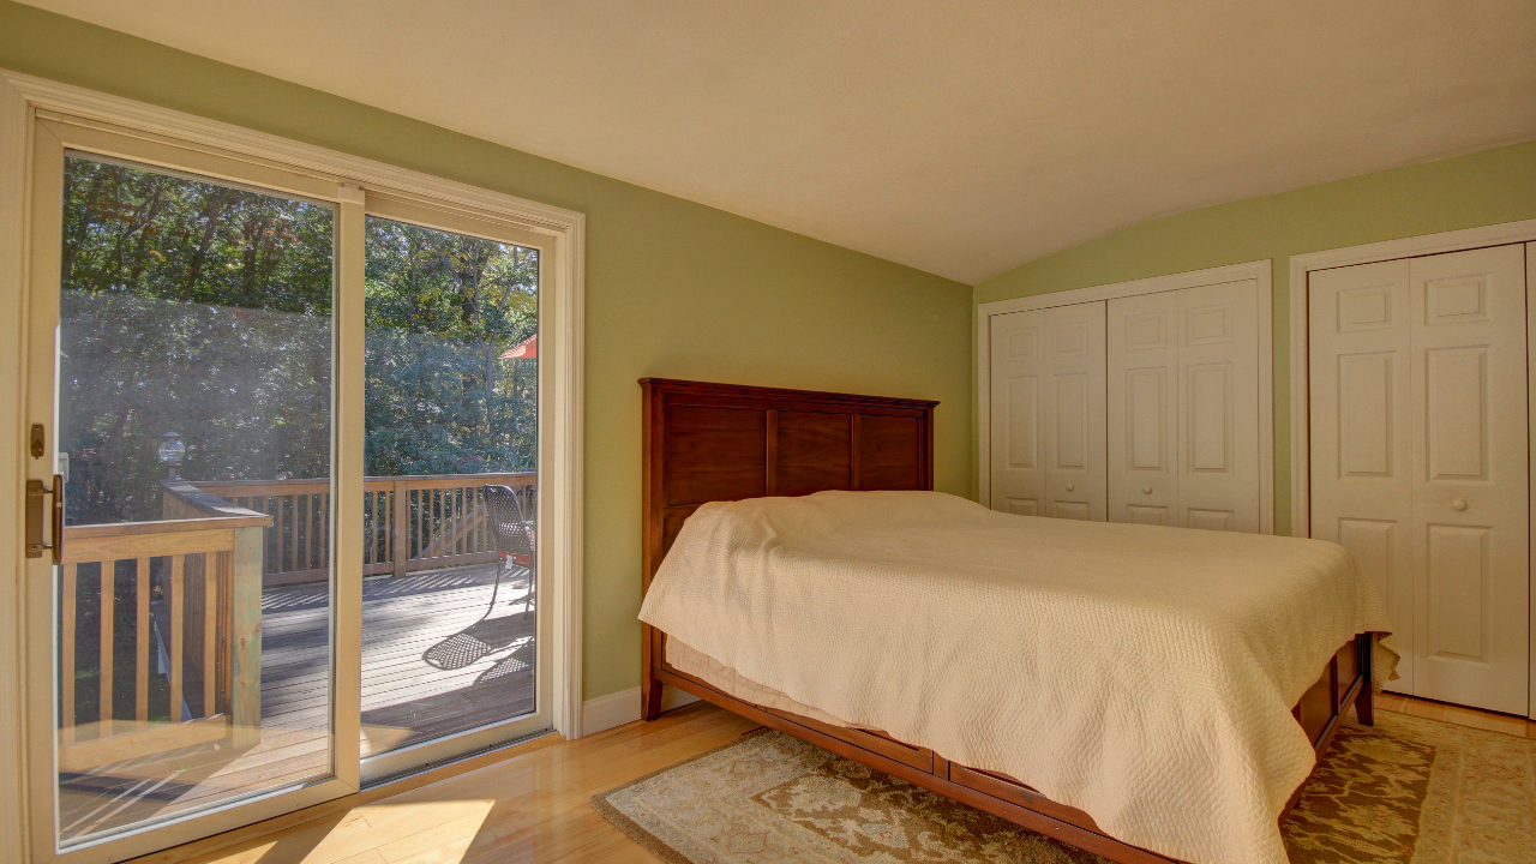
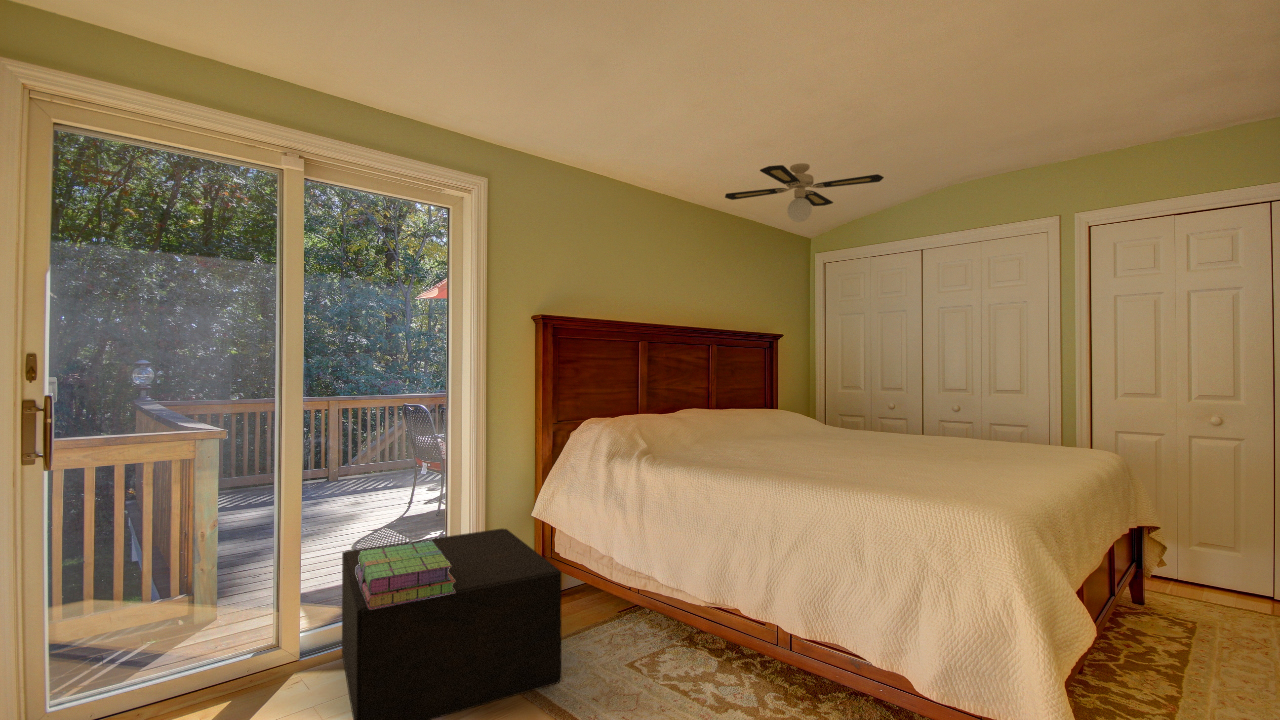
+ nightstand (446, 613)
+ stack of books (403, 570)
+ ceiling fan (799, 194)
